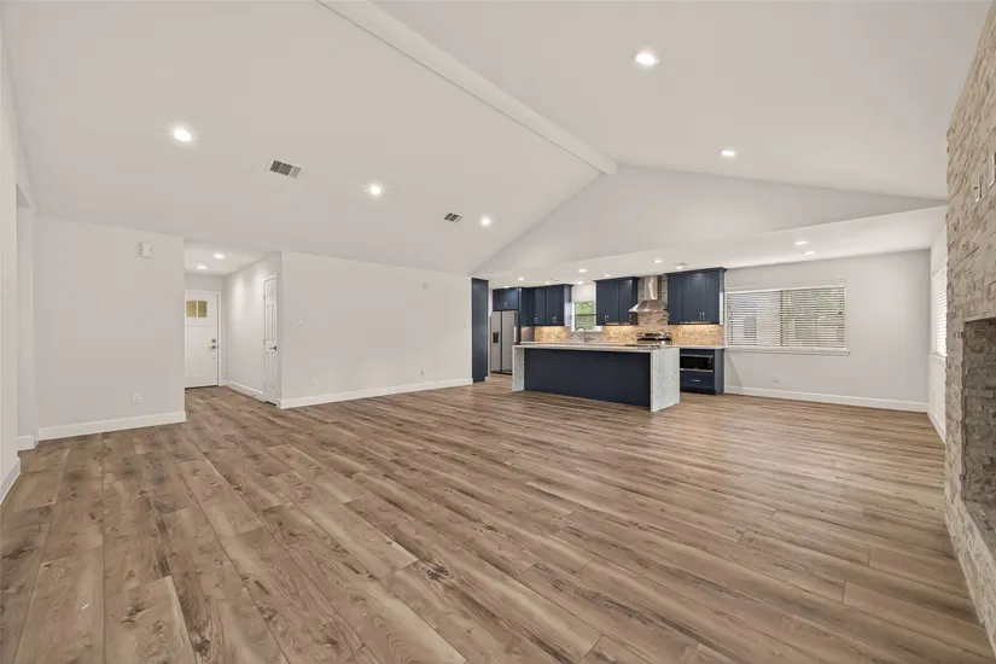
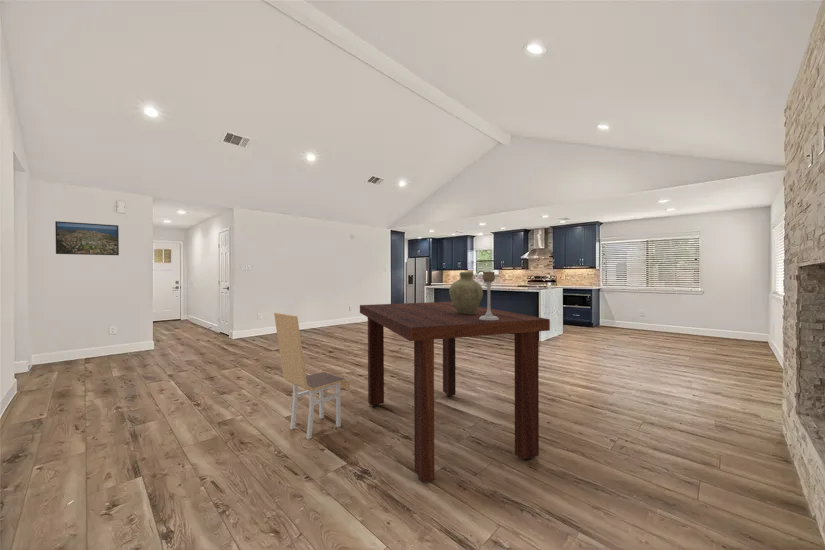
+ chair (313, 374)
+ vase (465, 292)
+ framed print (88, 239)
+ dining table (433, 368)
+ candle holder (488, 295)
